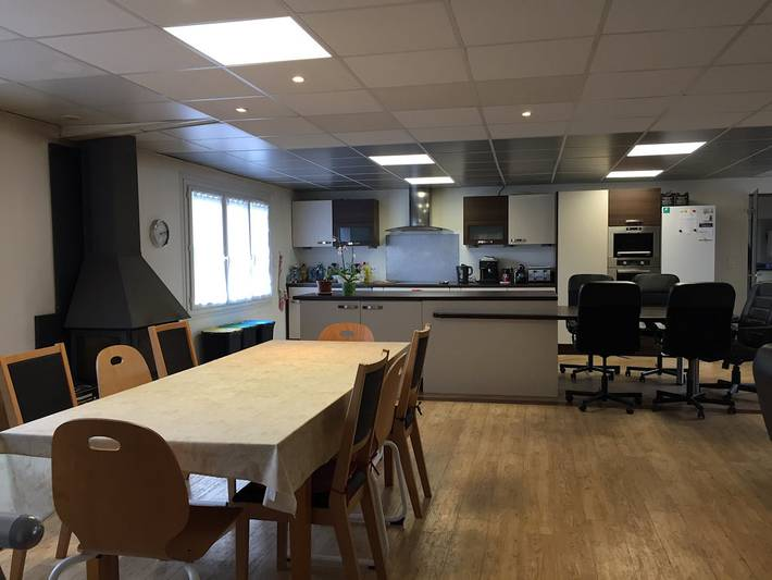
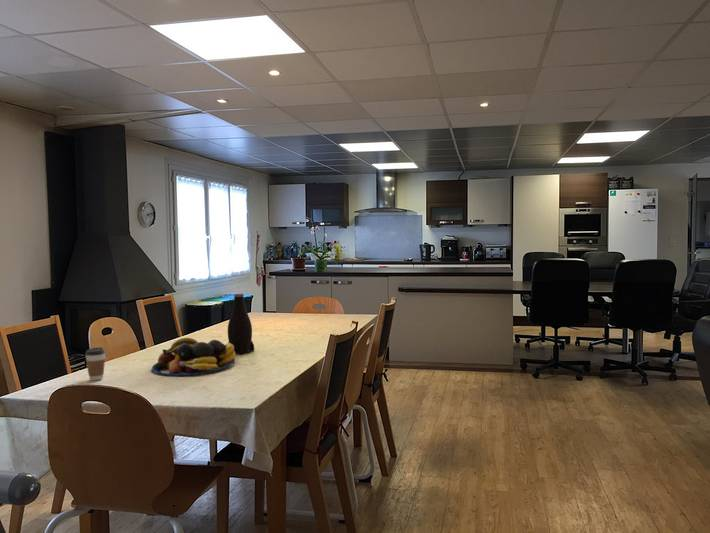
+ fruit bowl (193, 351)
+ coffee cup (95, 364)
+ bottle (239, 322)
